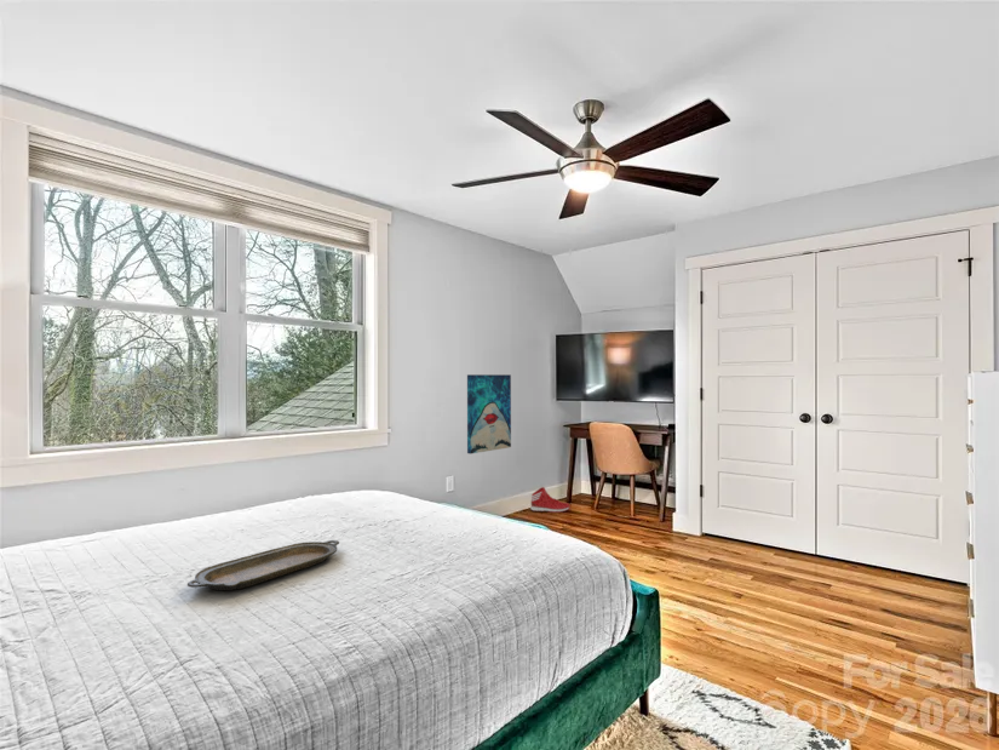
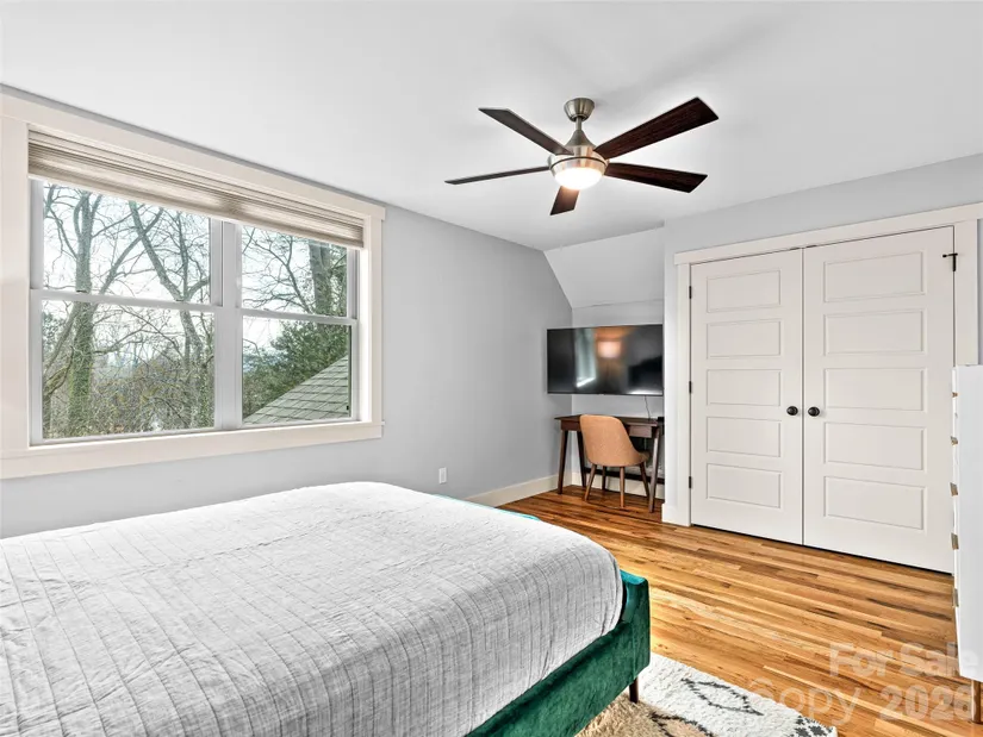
- wall art (489, 412)
- serving tray (271, 565)
- sneaker (550, 498)
